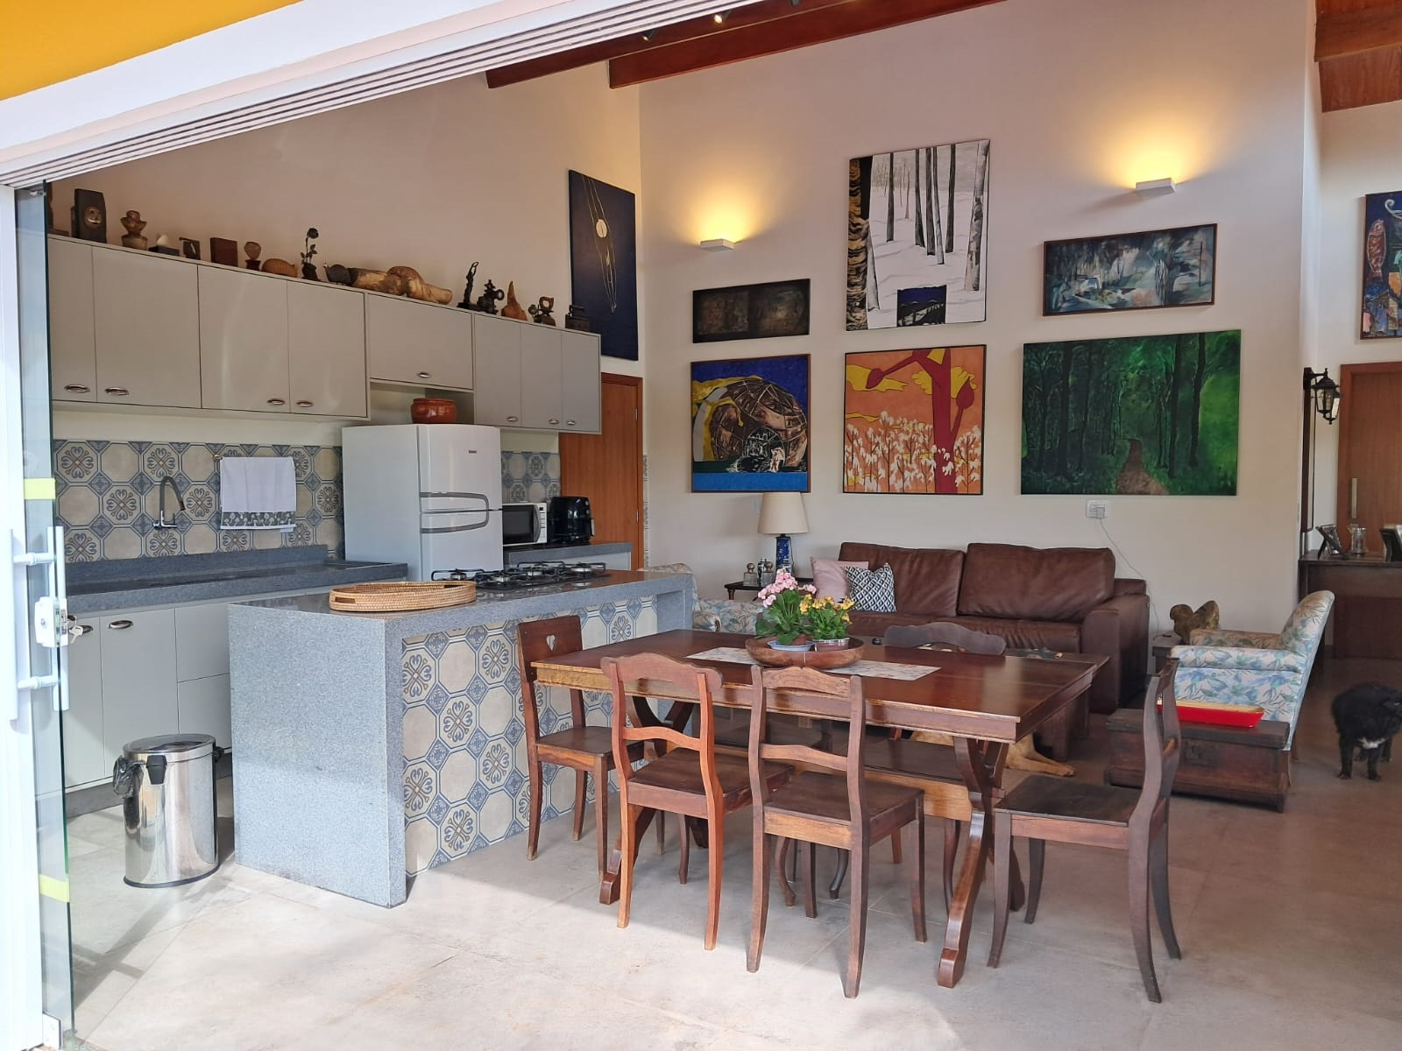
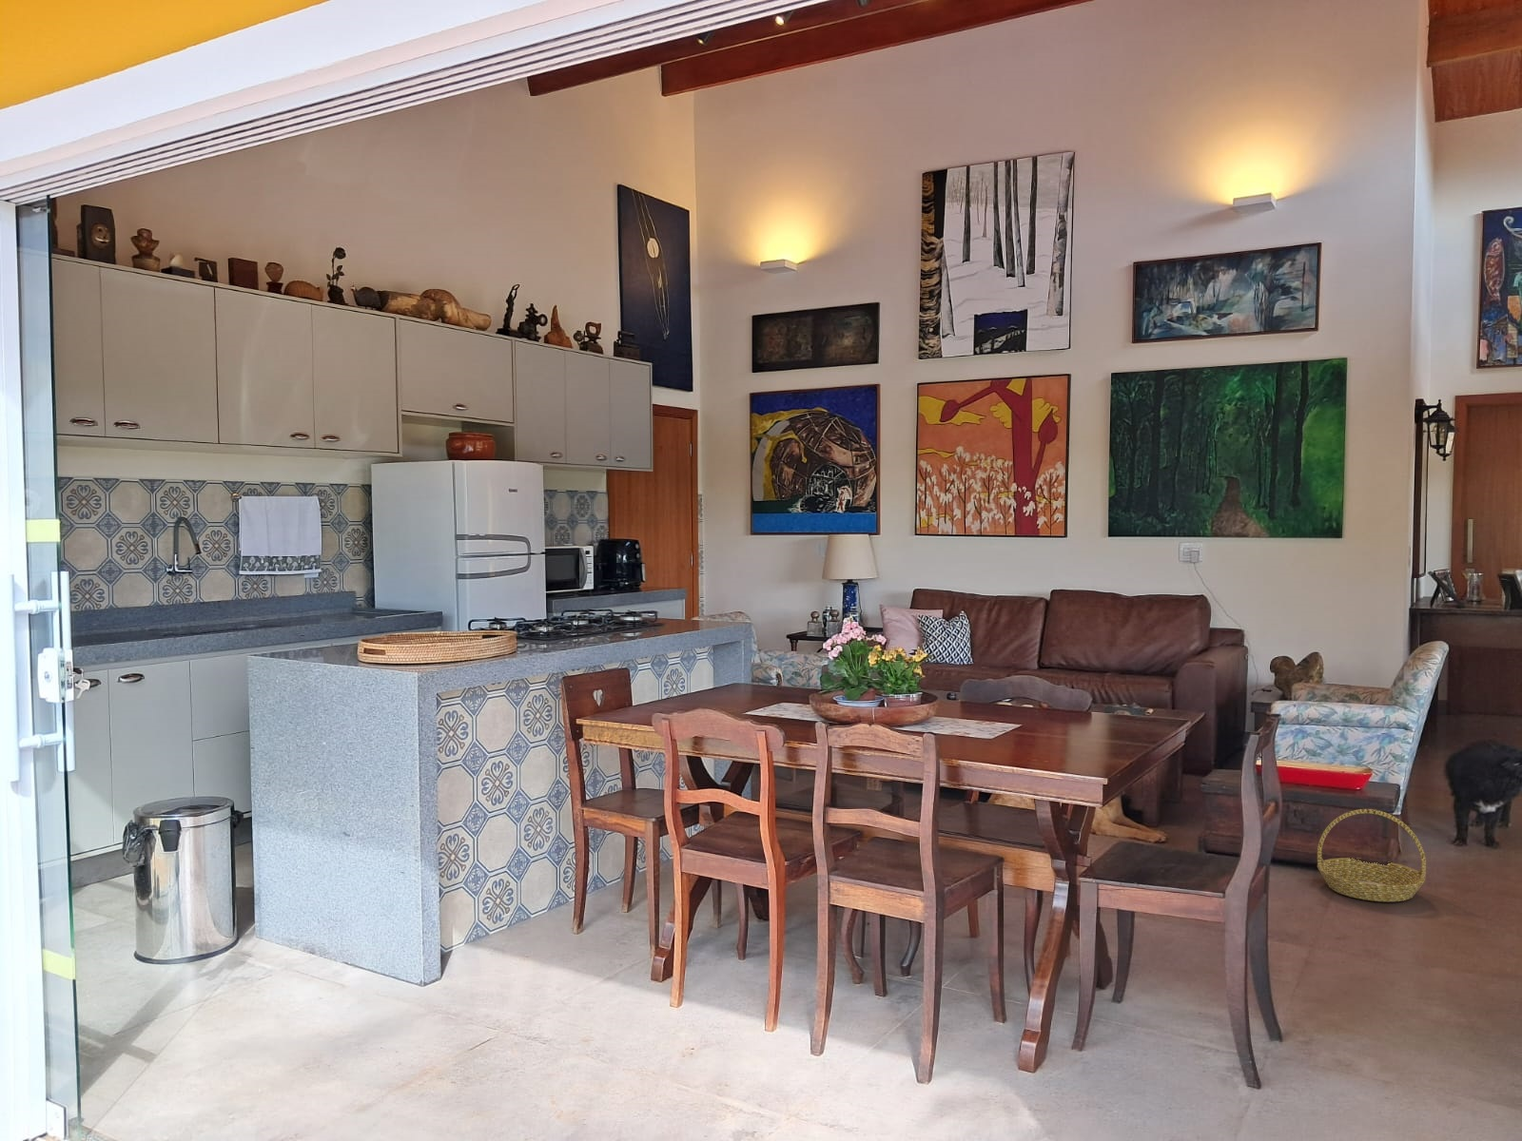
+ basket (1366, 862)
